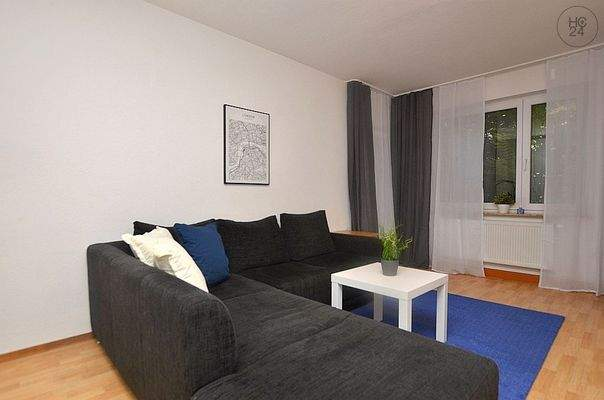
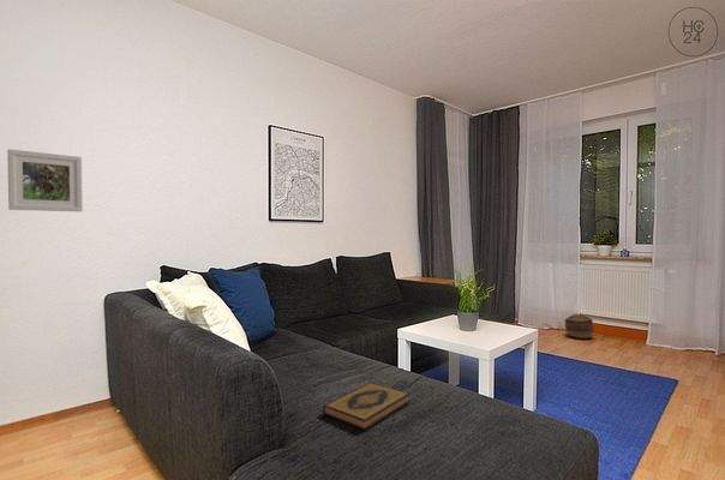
+ hardback book (367, 403)
+ basket (579, 325)
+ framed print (47, 181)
